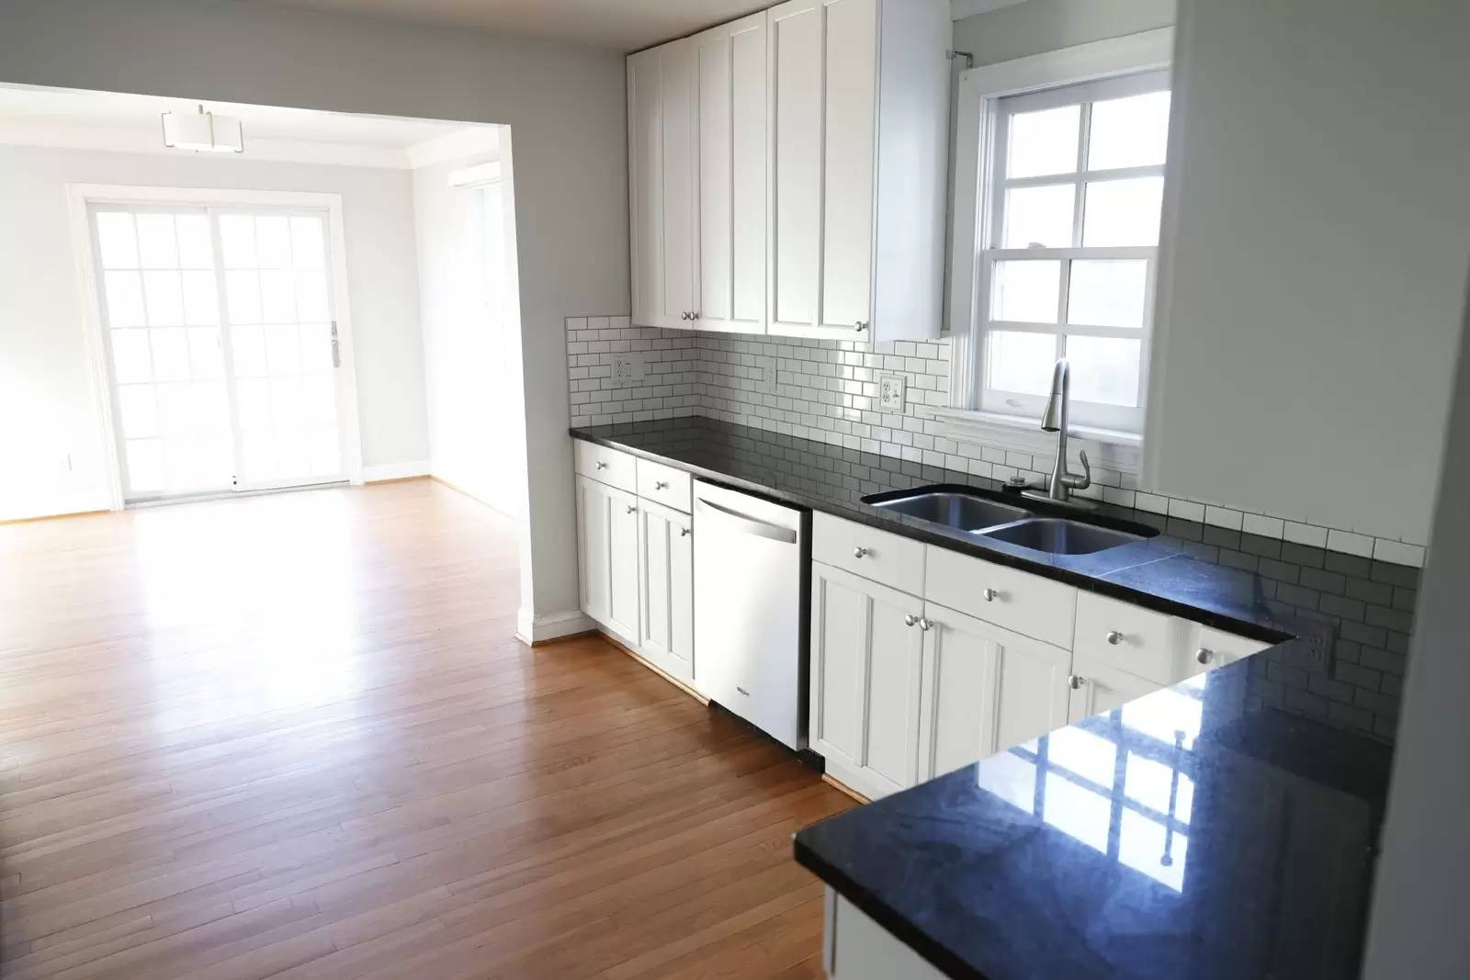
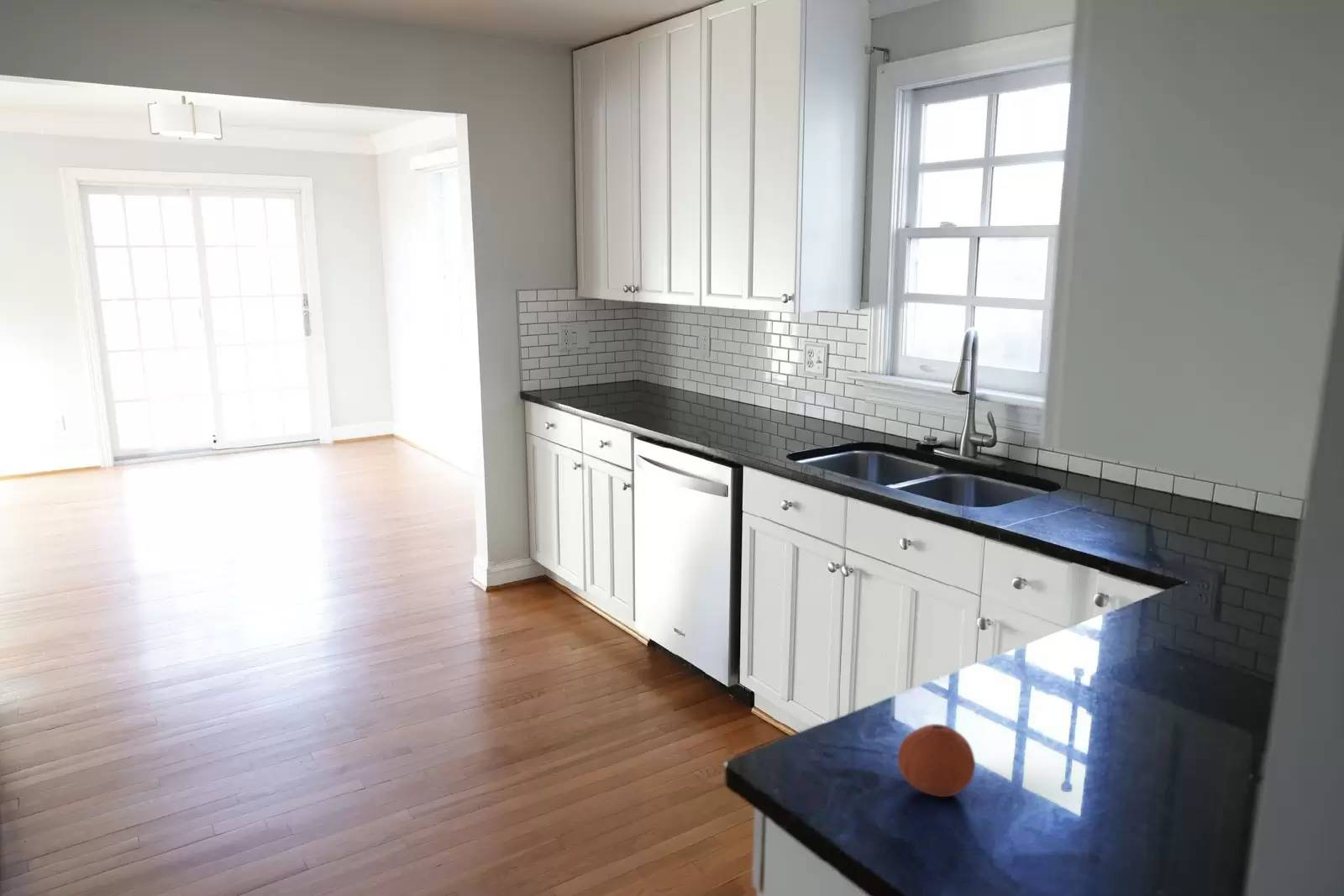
+ fruit (935, 757)
